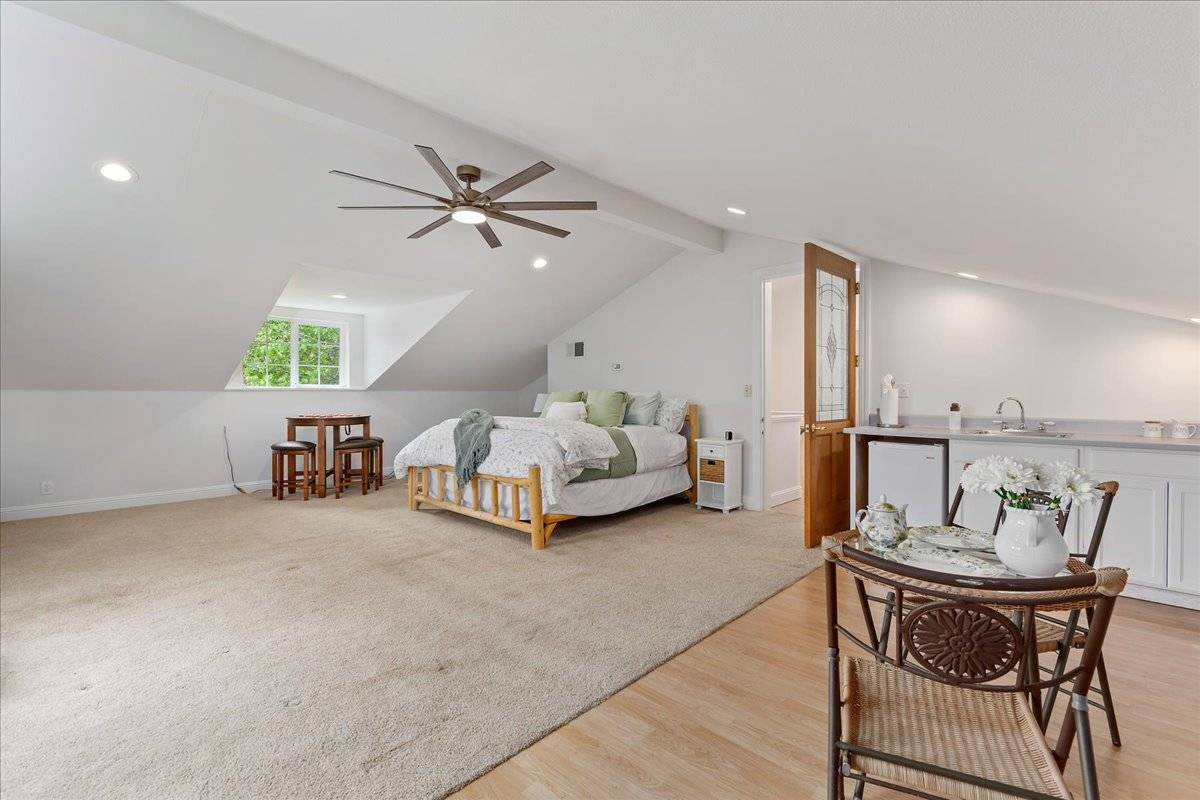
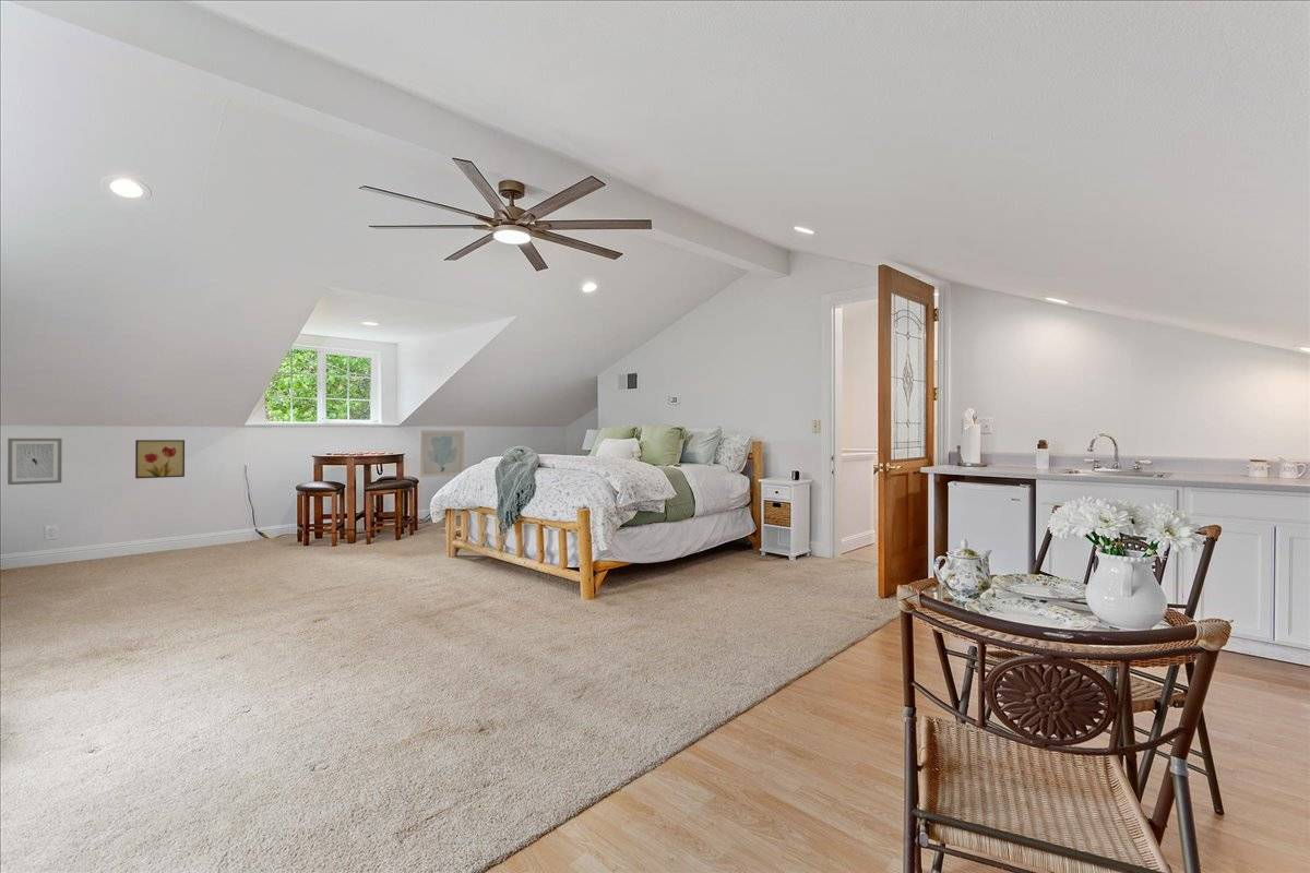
+ wall art (35, 461)
+ wall art (442, 453)
+ wall art (160, 458)
